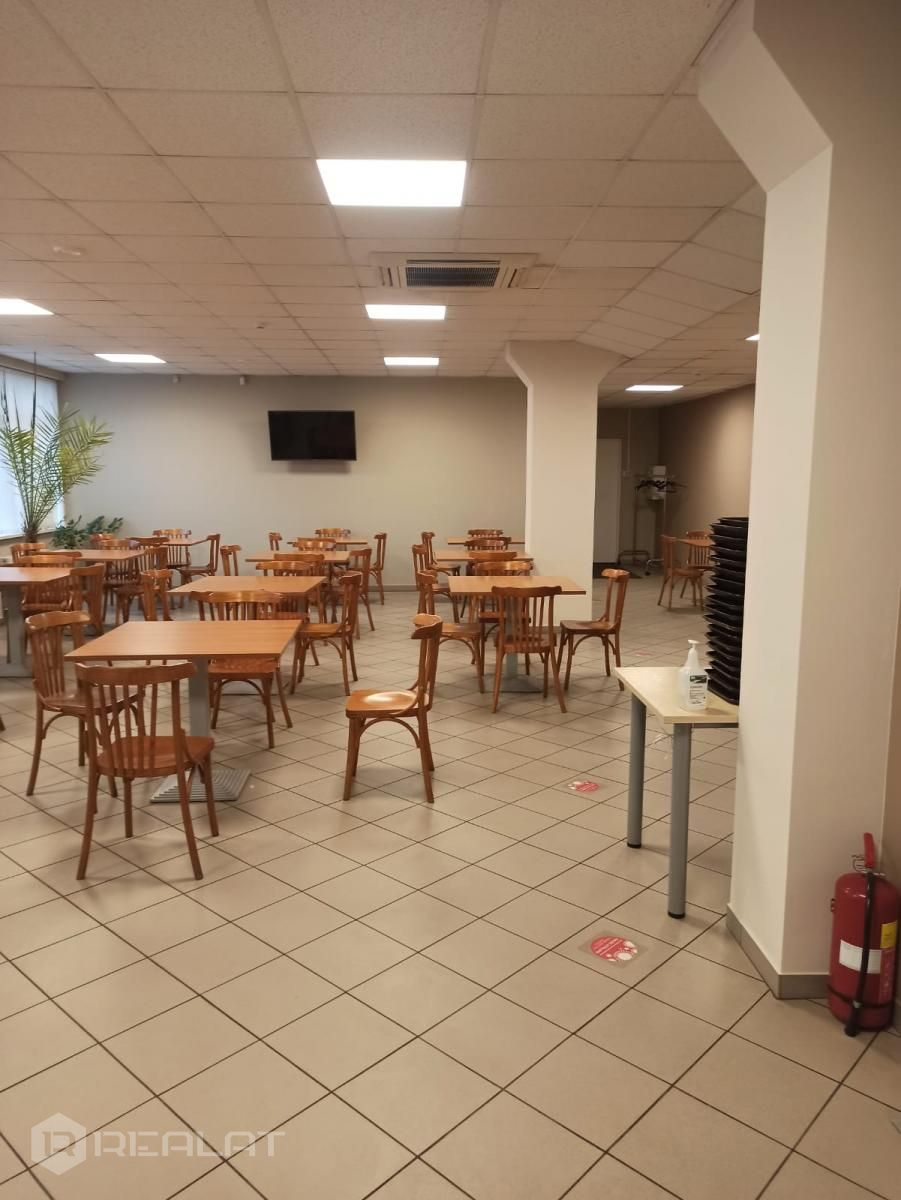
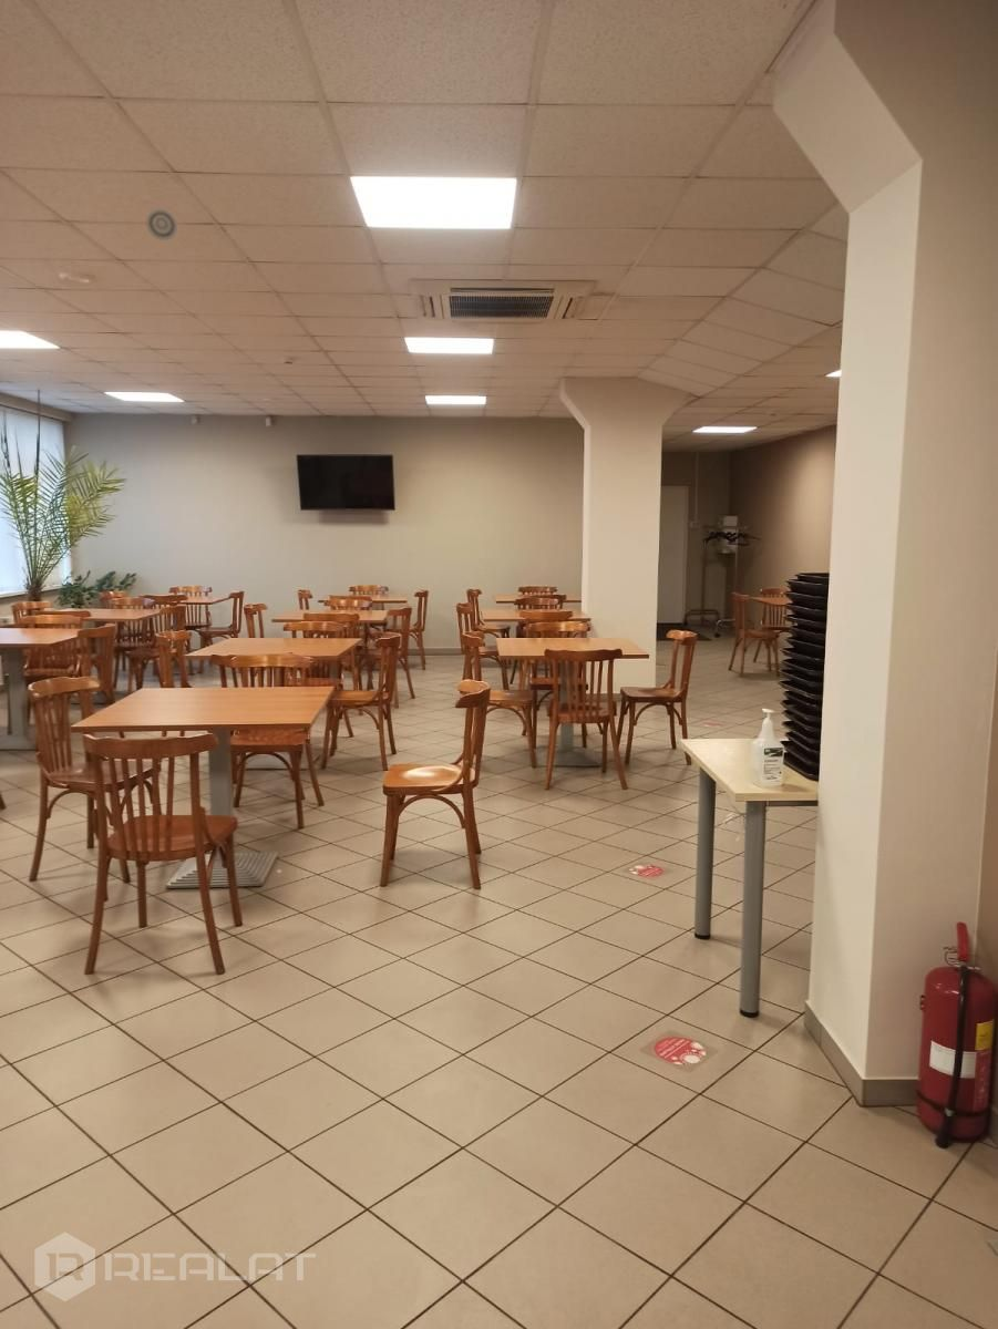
+ smoke detector (162, 224)
